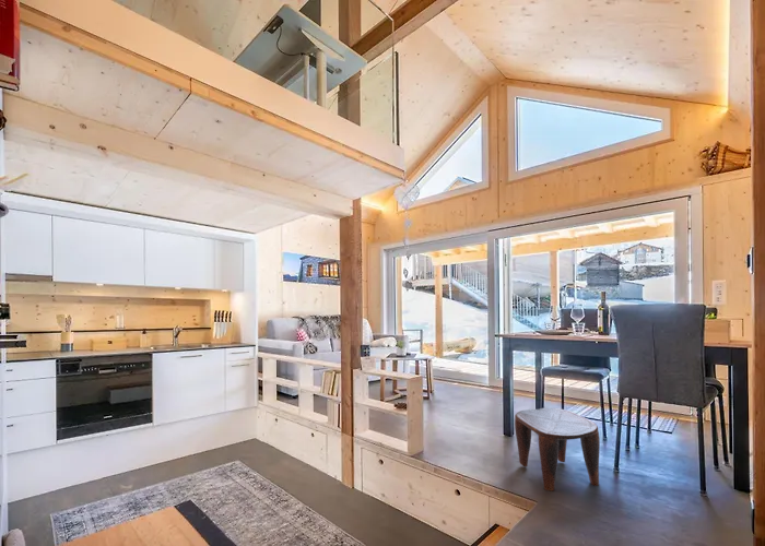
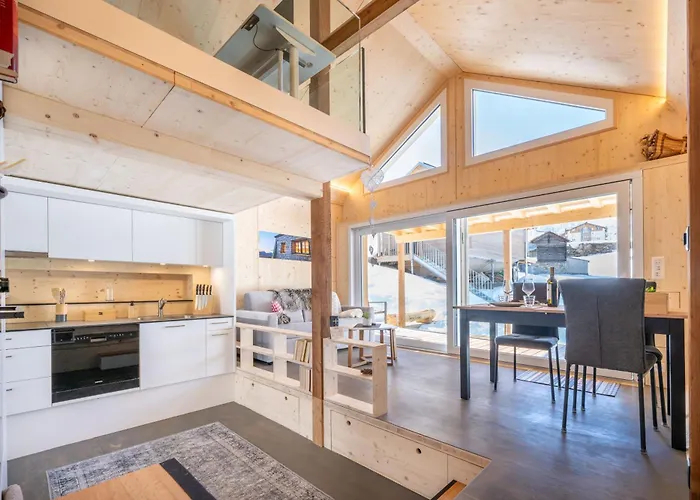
- stool (555, 447)
